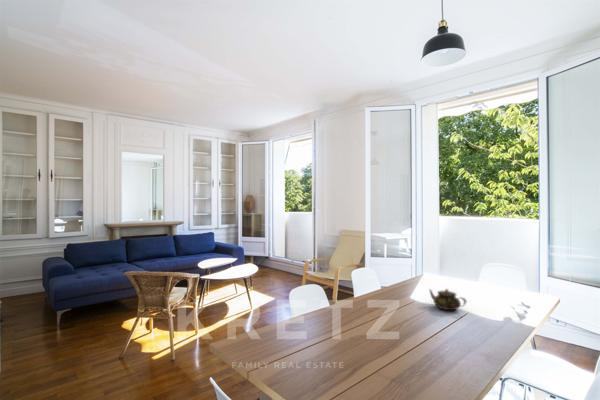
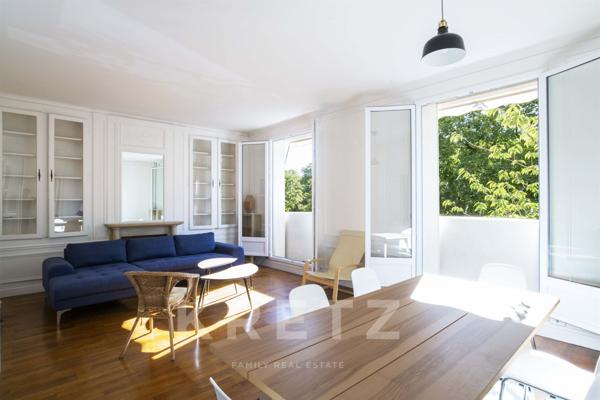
- teapot (446, 298)
